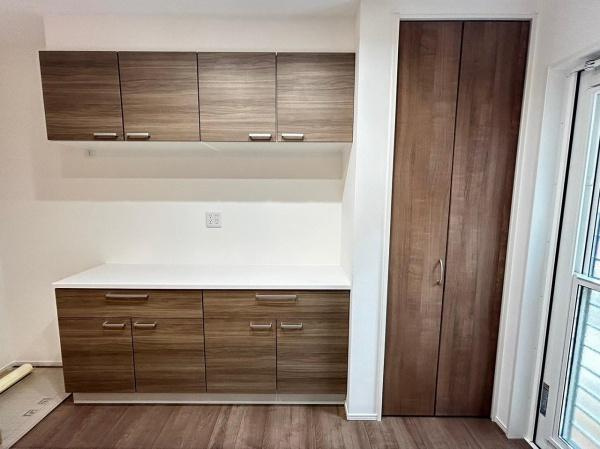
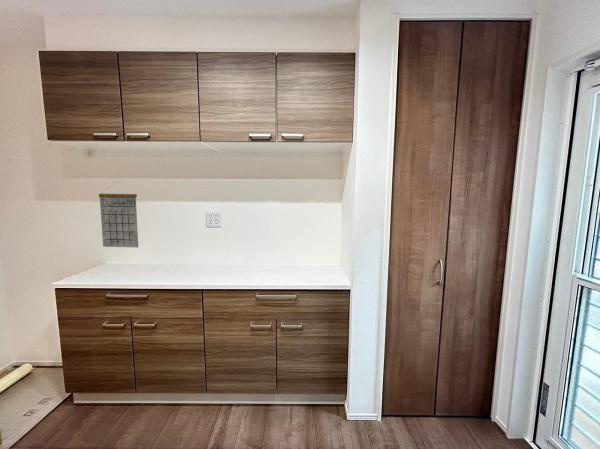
+ calendar (118, 214)
